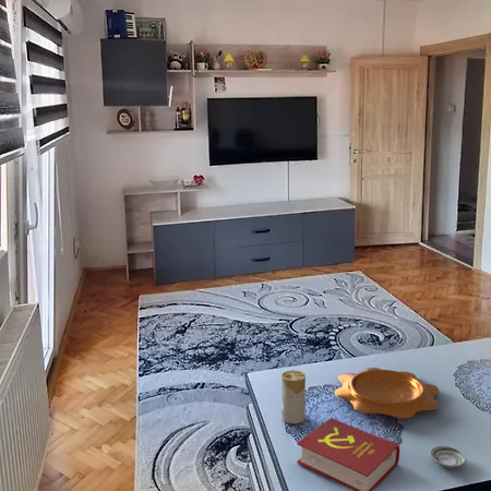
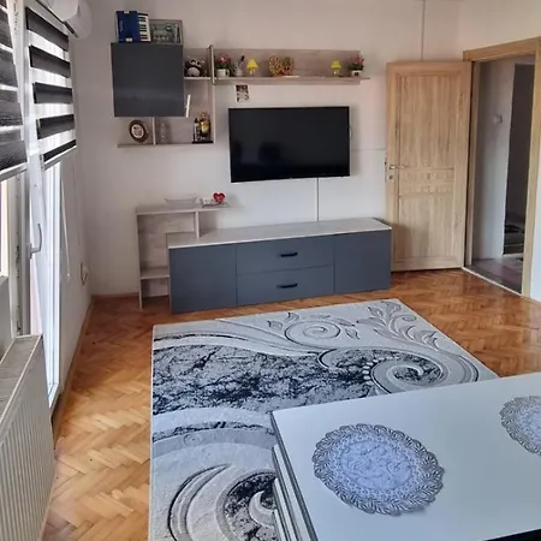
- saucer (446, 458)
- decorative bowl (385, 390)
- candle (292, 396)
- book (347, 453)
